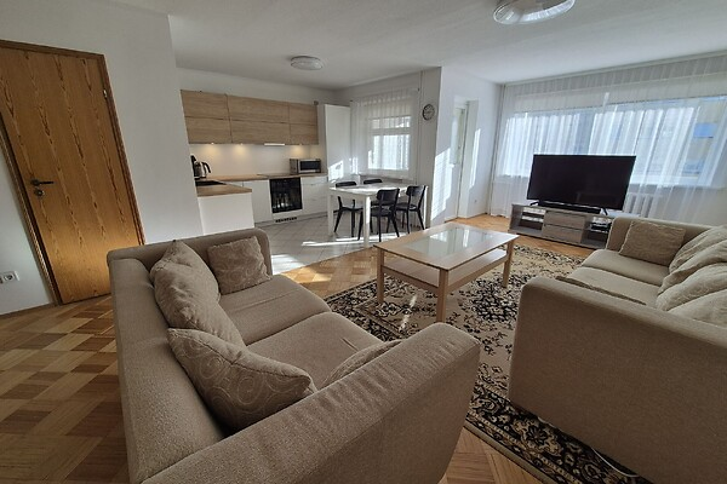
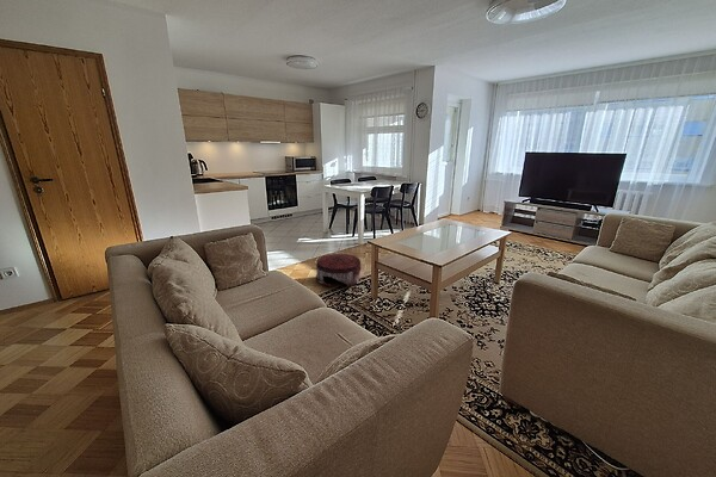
+ pouf (338, 268)
